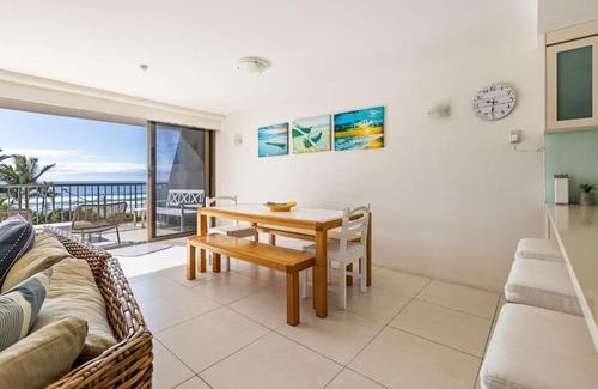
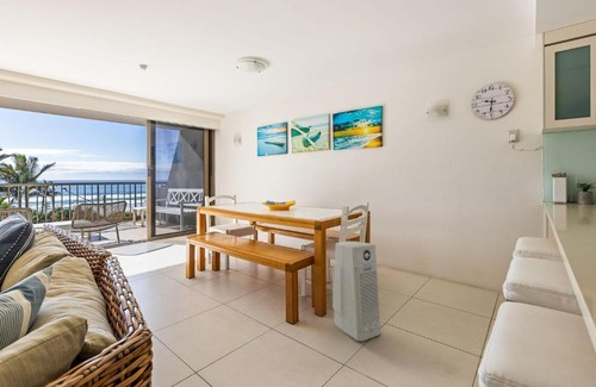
+ air purifier (354, 285)
